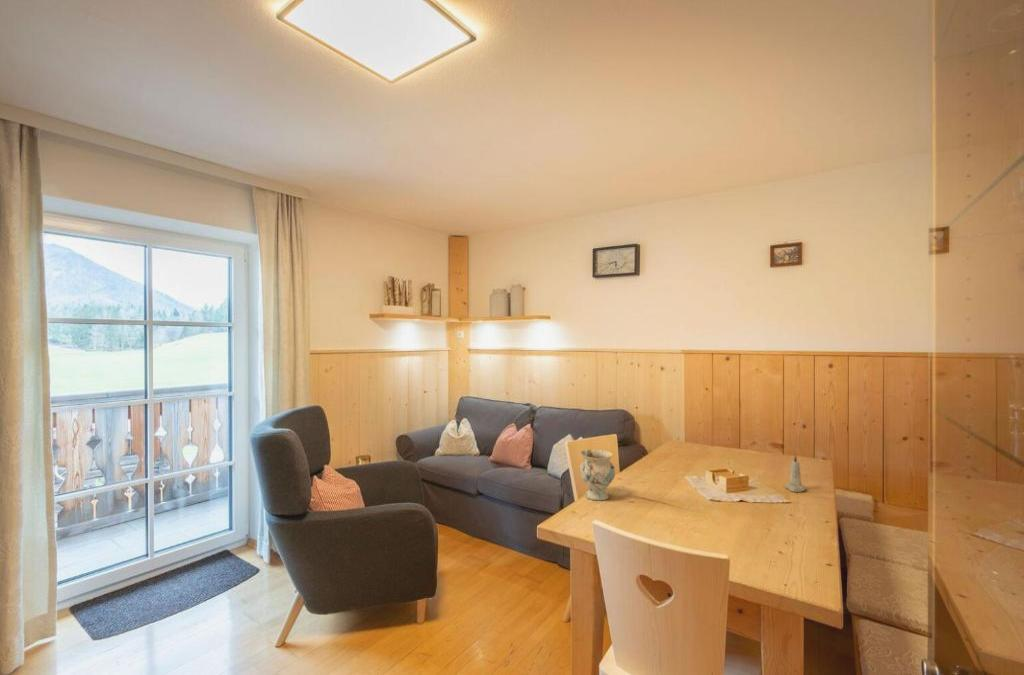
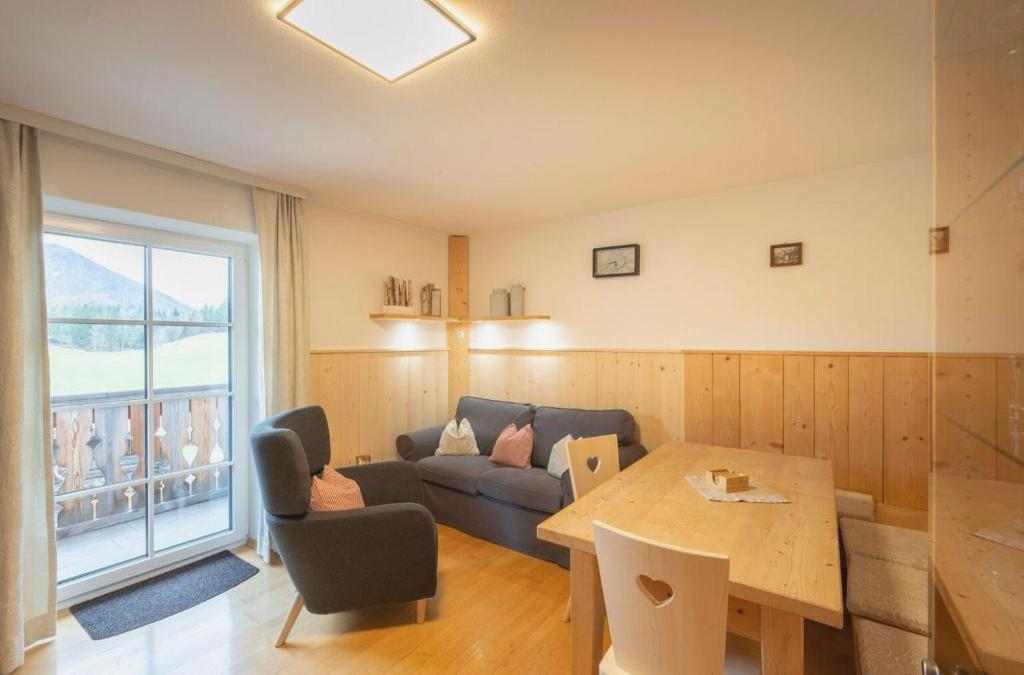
- candle (795, 471)
- vase (597, 474)
